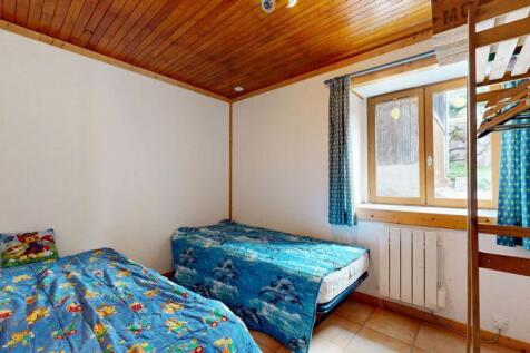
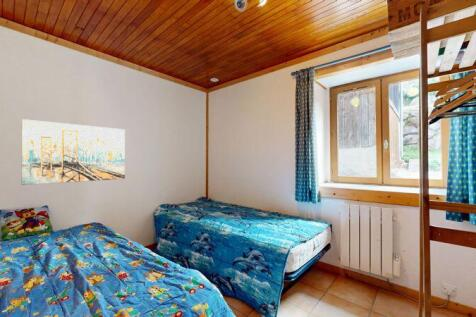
+ wall art (80, 153)
